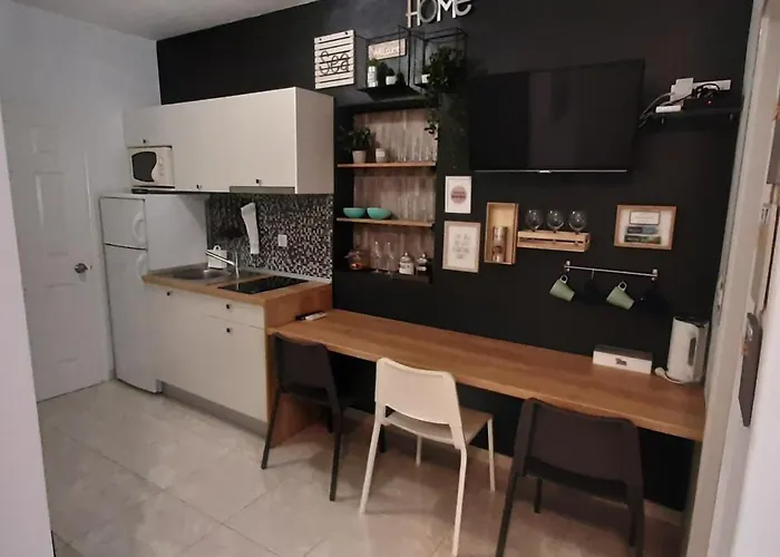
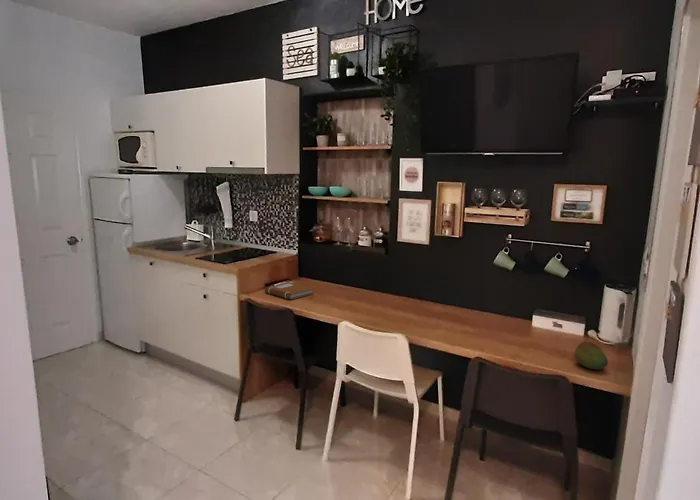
+ fruit (591, 355)
+ notebook (288, 290)
